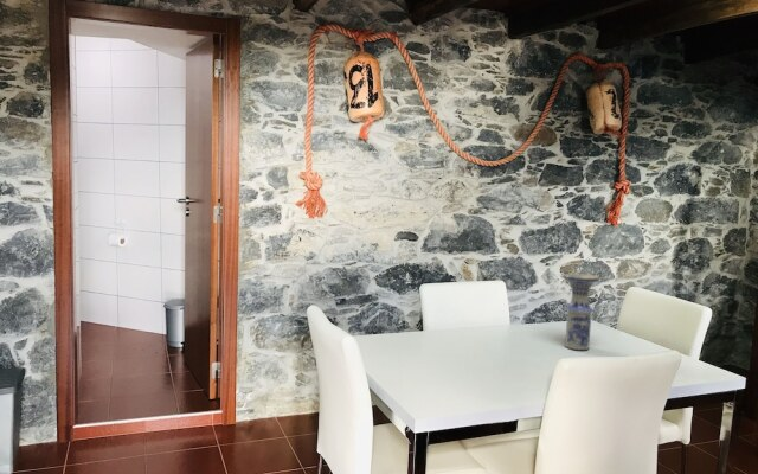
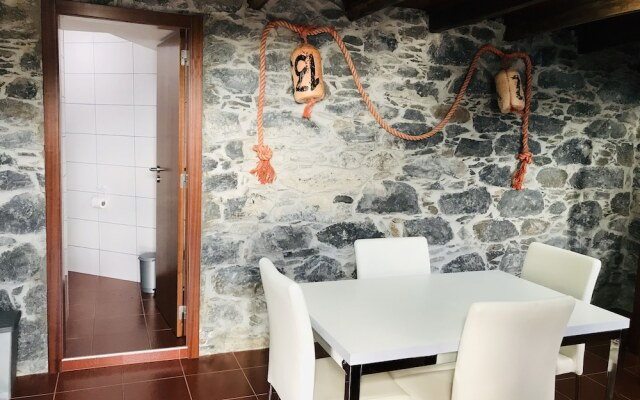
- vase (578, 310)
